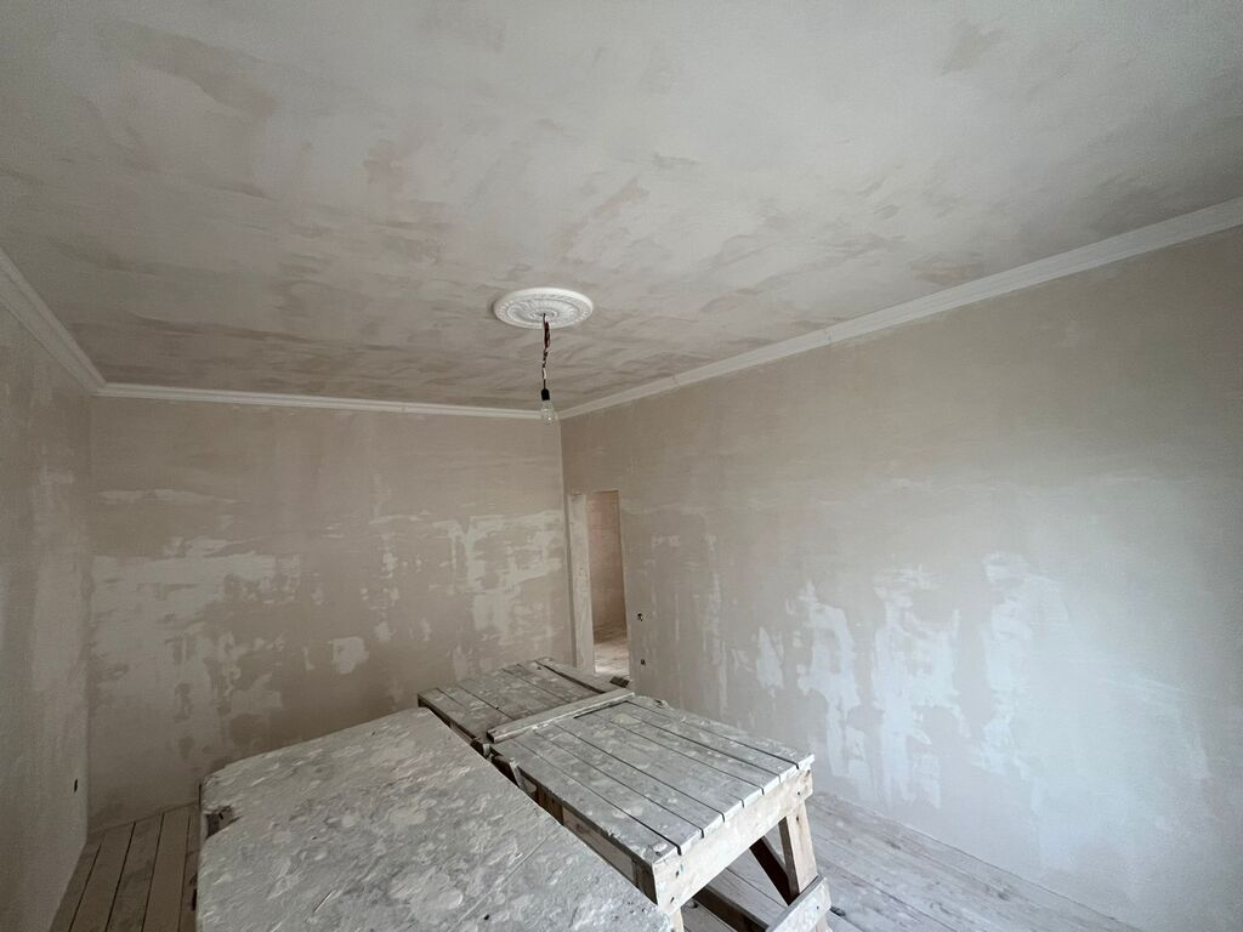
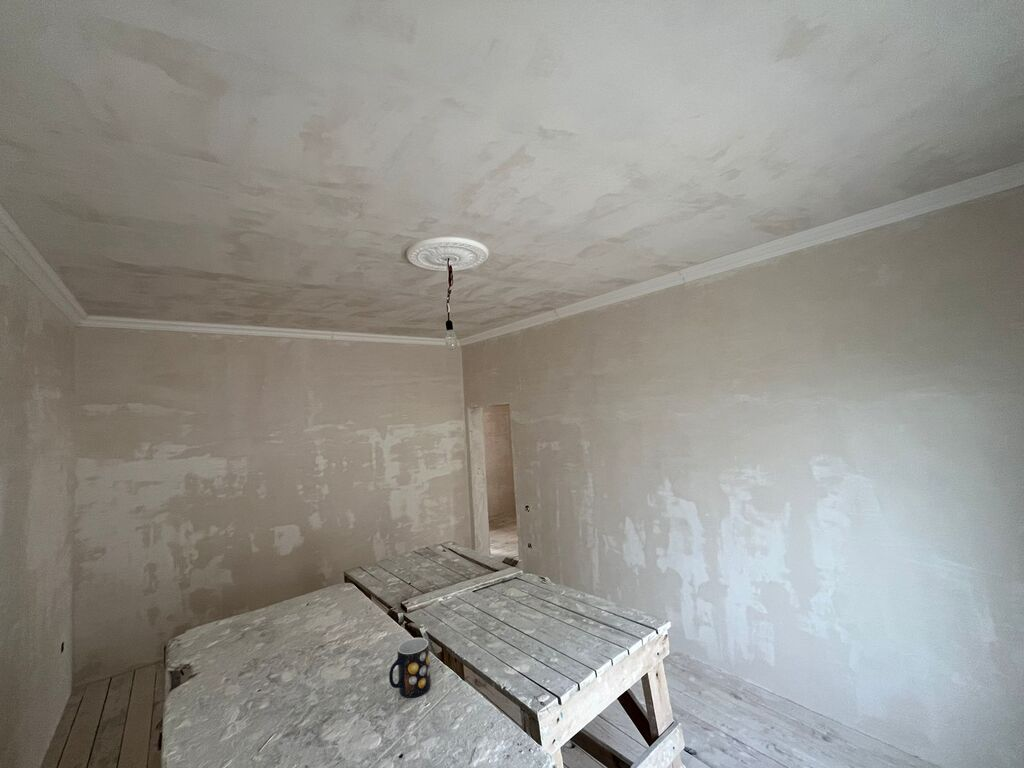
+ mug (410, 669)
